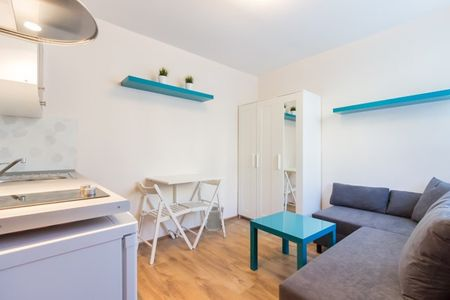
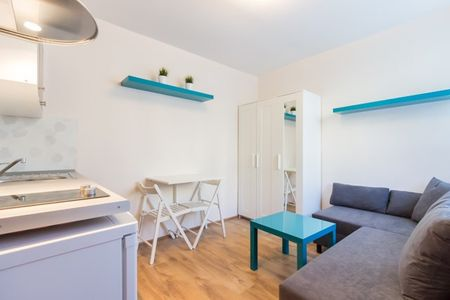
- wastebasket (213, 218)
